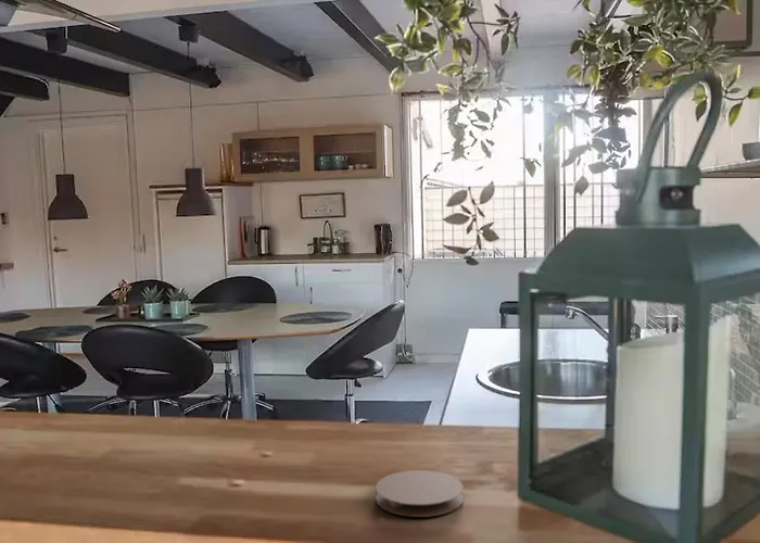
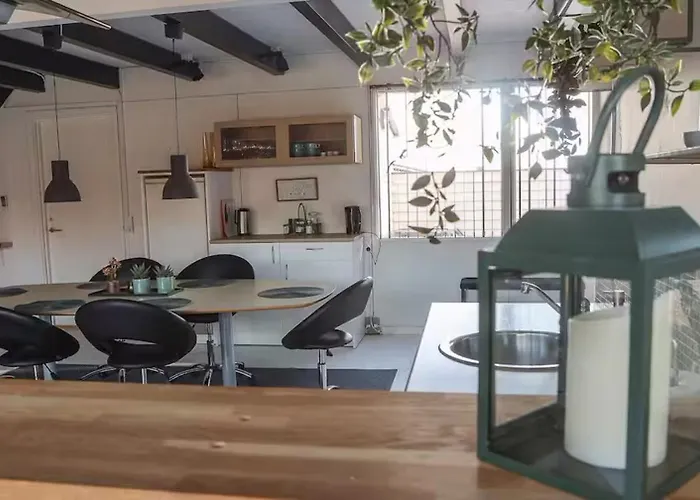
- coaster (419, 492)
